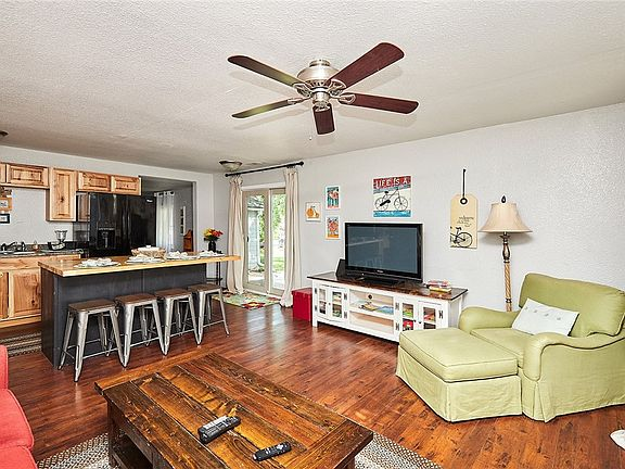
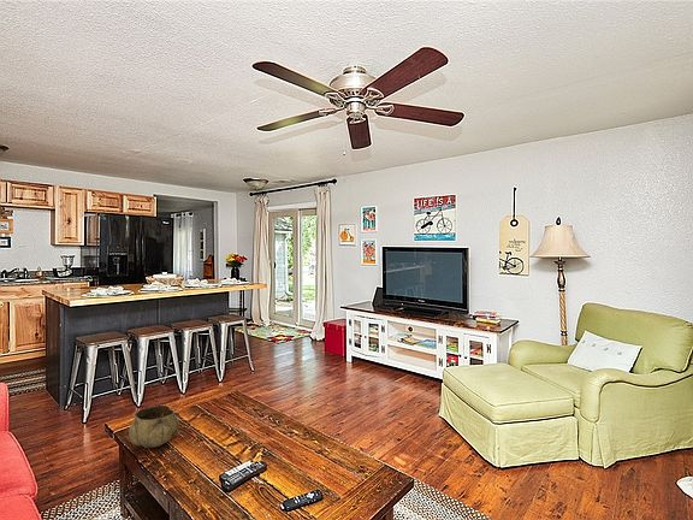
+ decorative bowl (154, 427)
